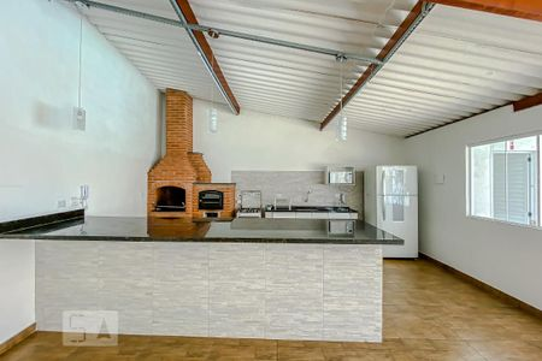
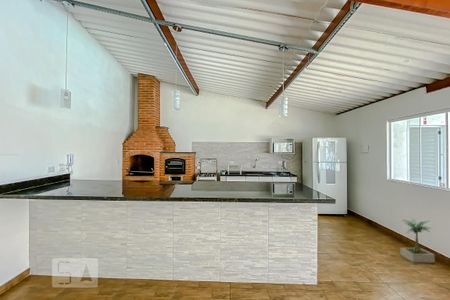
+ potted plant (417, 239)
